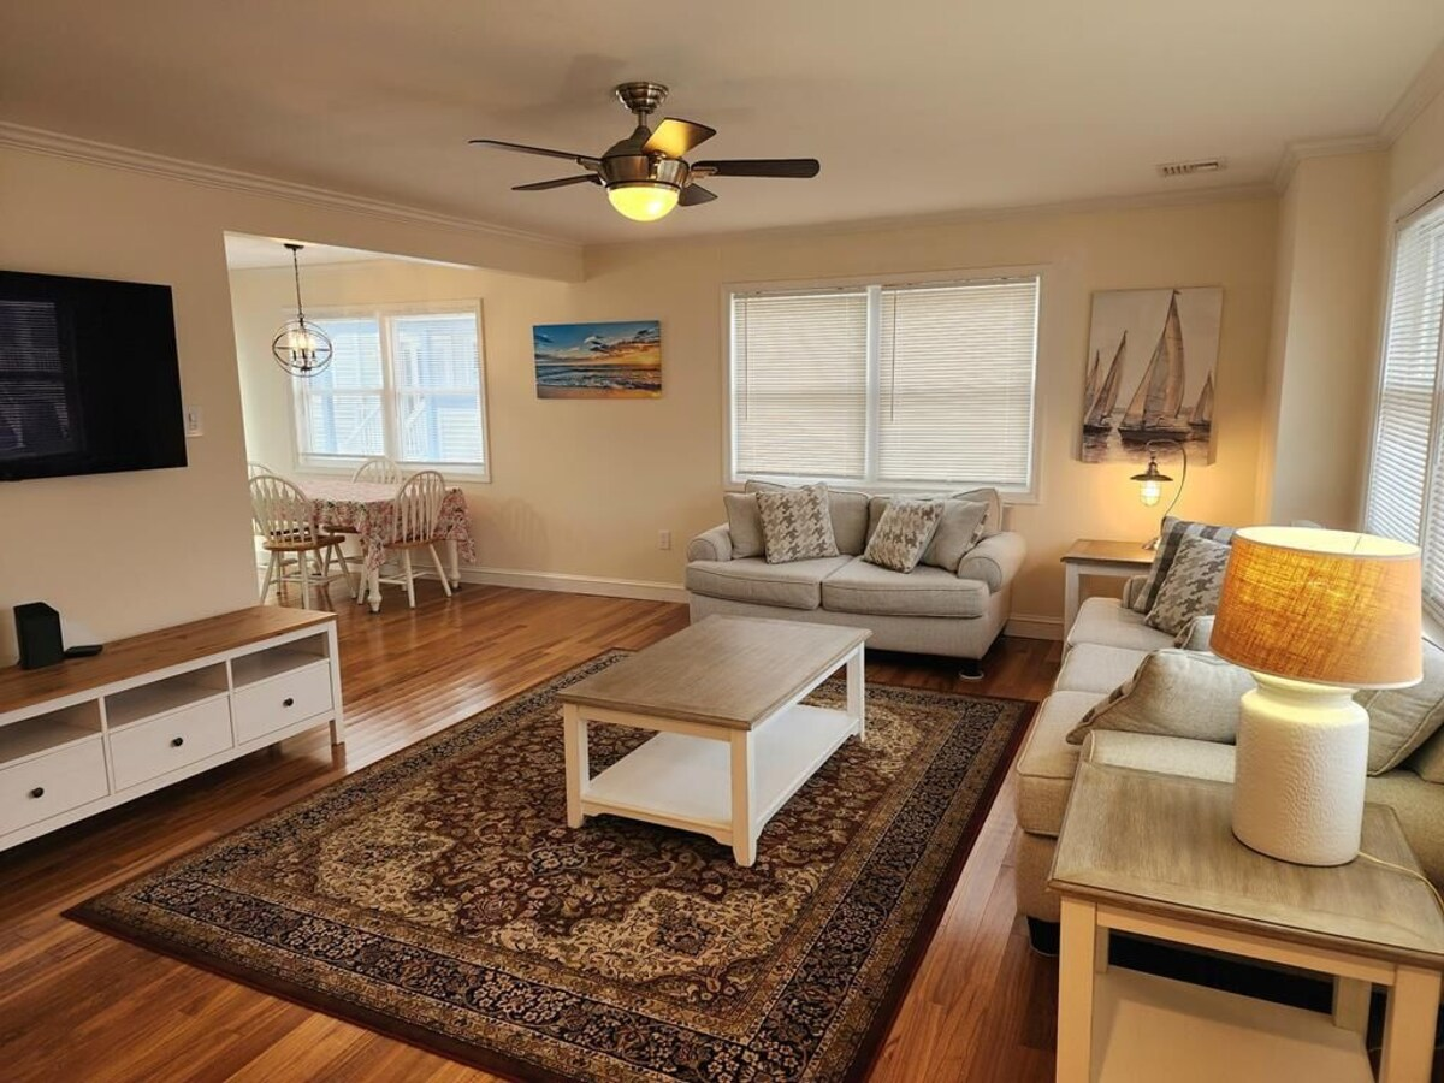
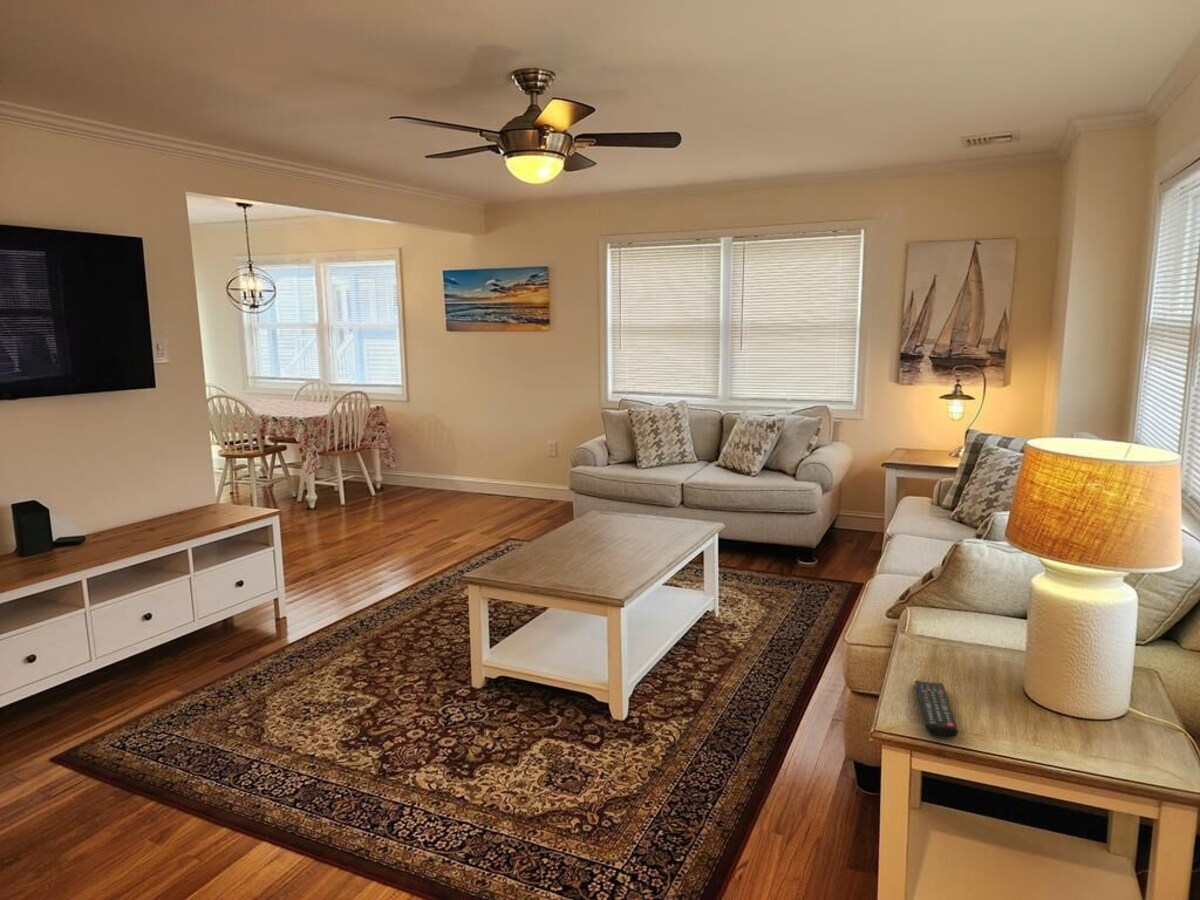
+ remote control (934, 707)
